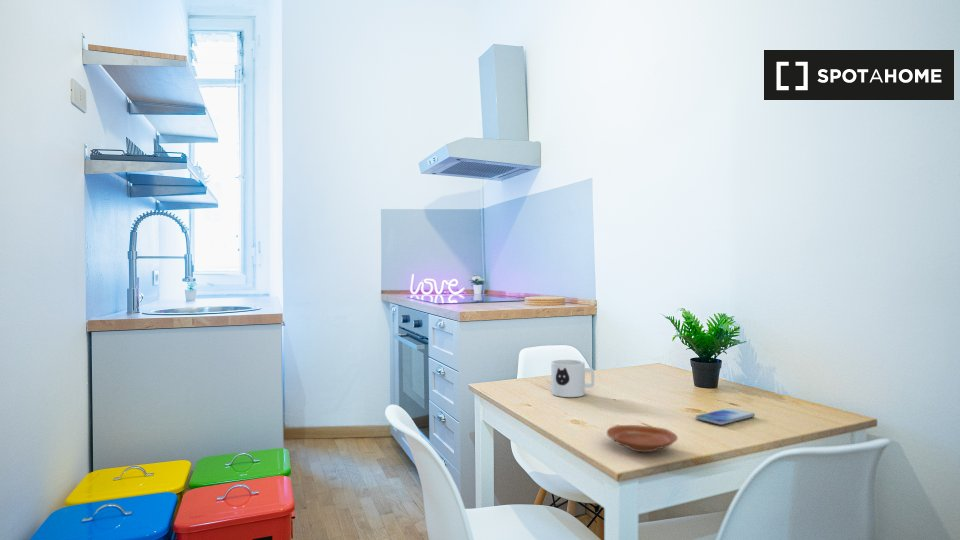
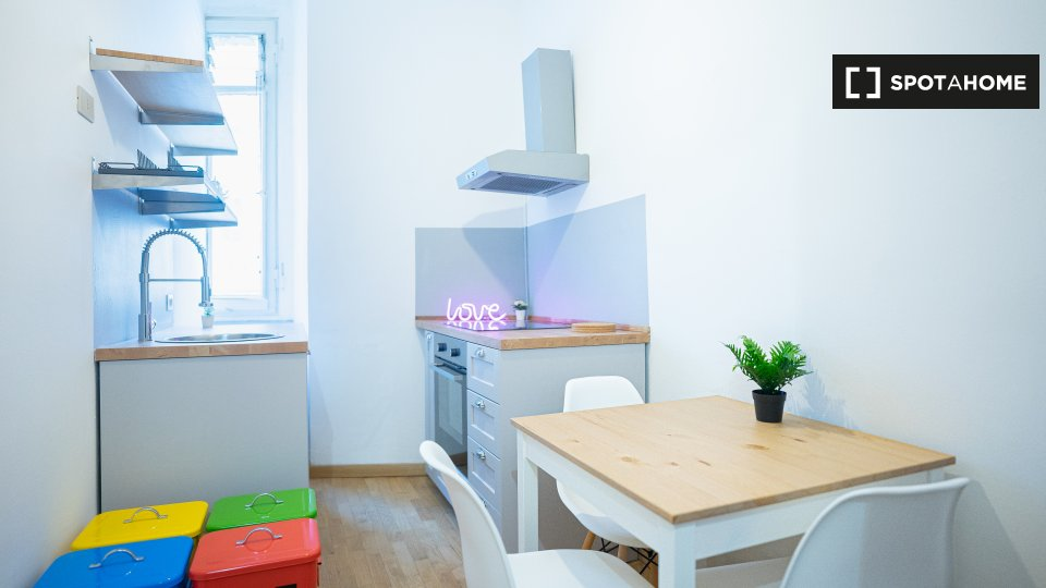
- plate (641, 440)
- mug (571, 377)
- smartphone (725, 416)
